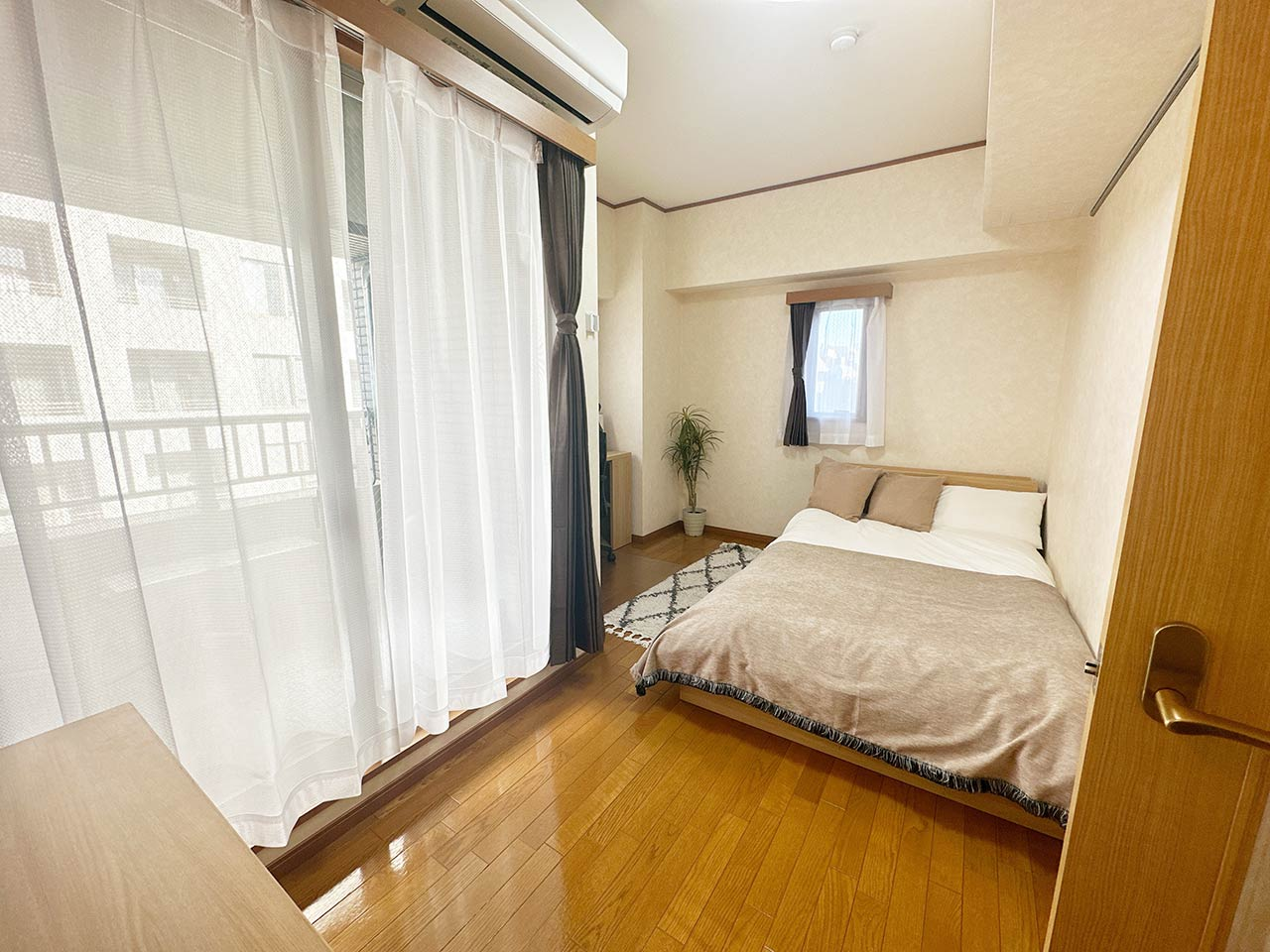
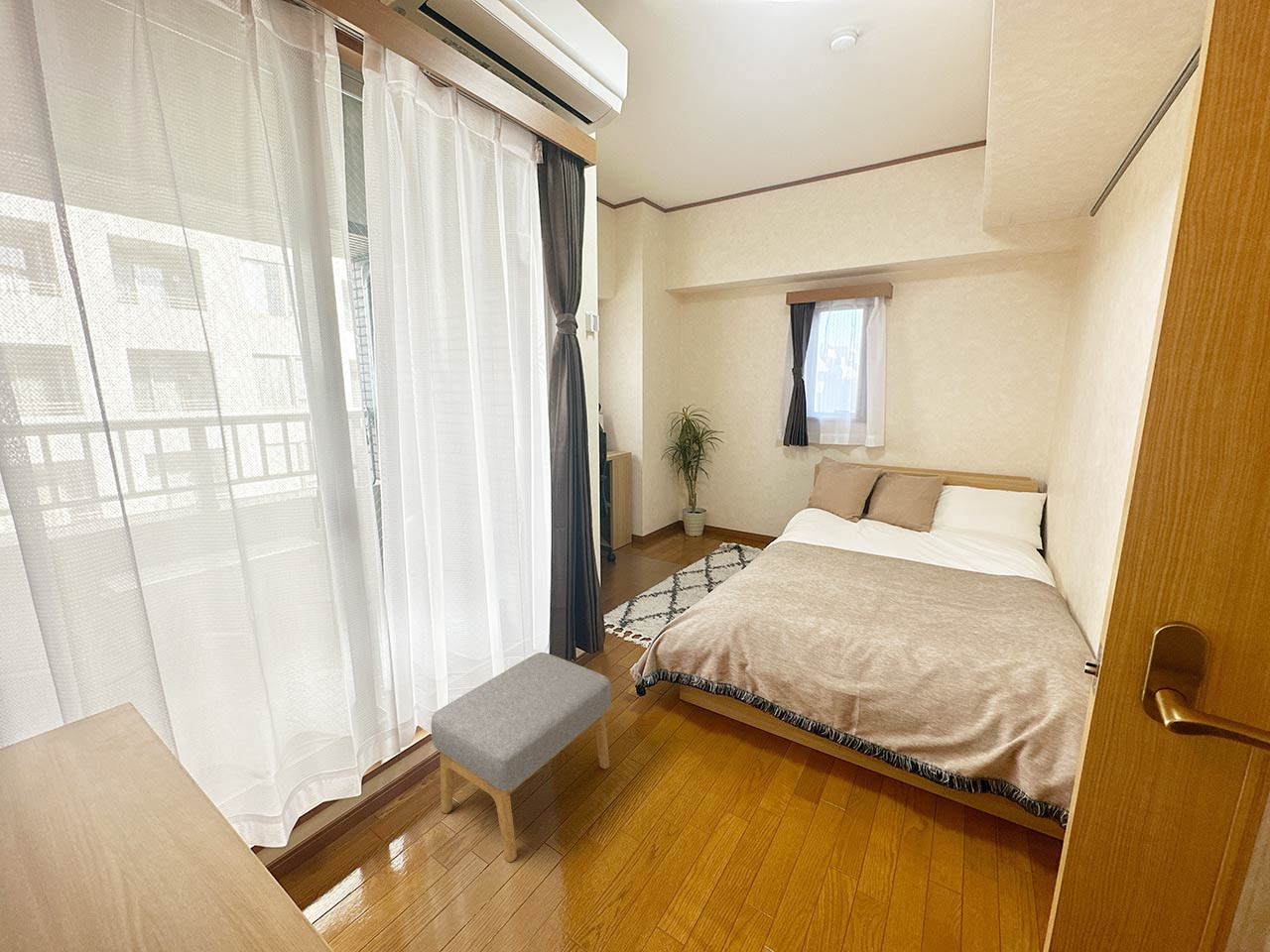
+ footstool (528, 739)
